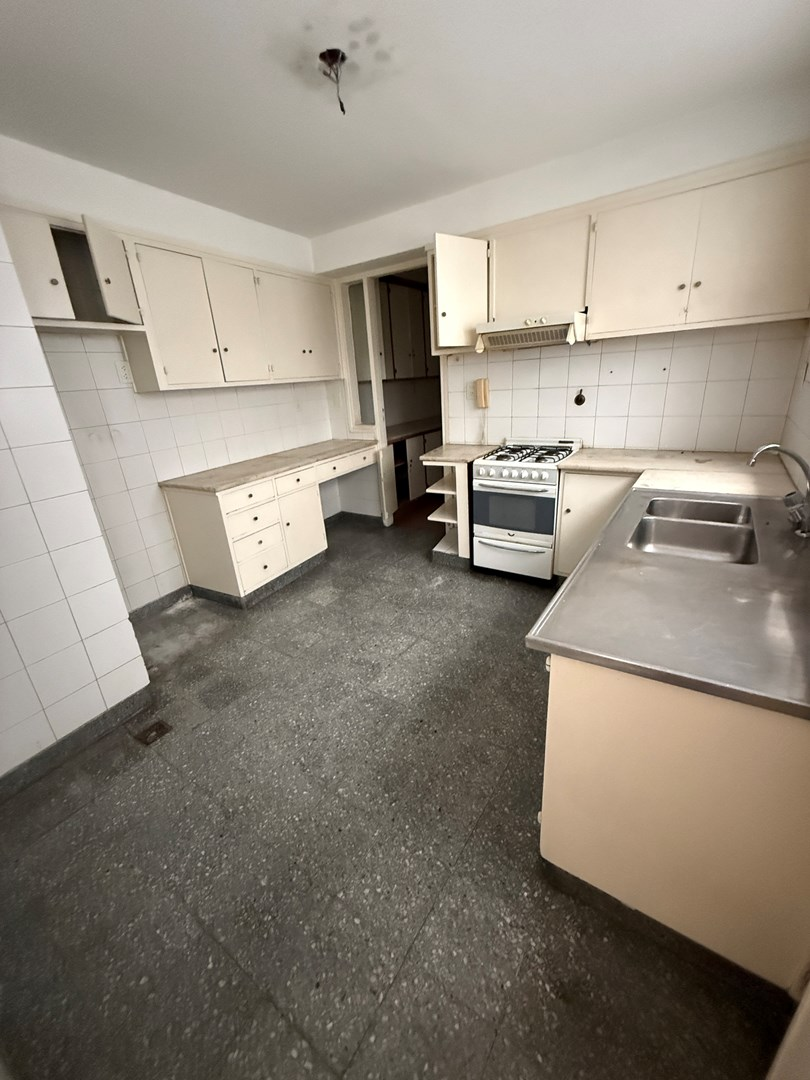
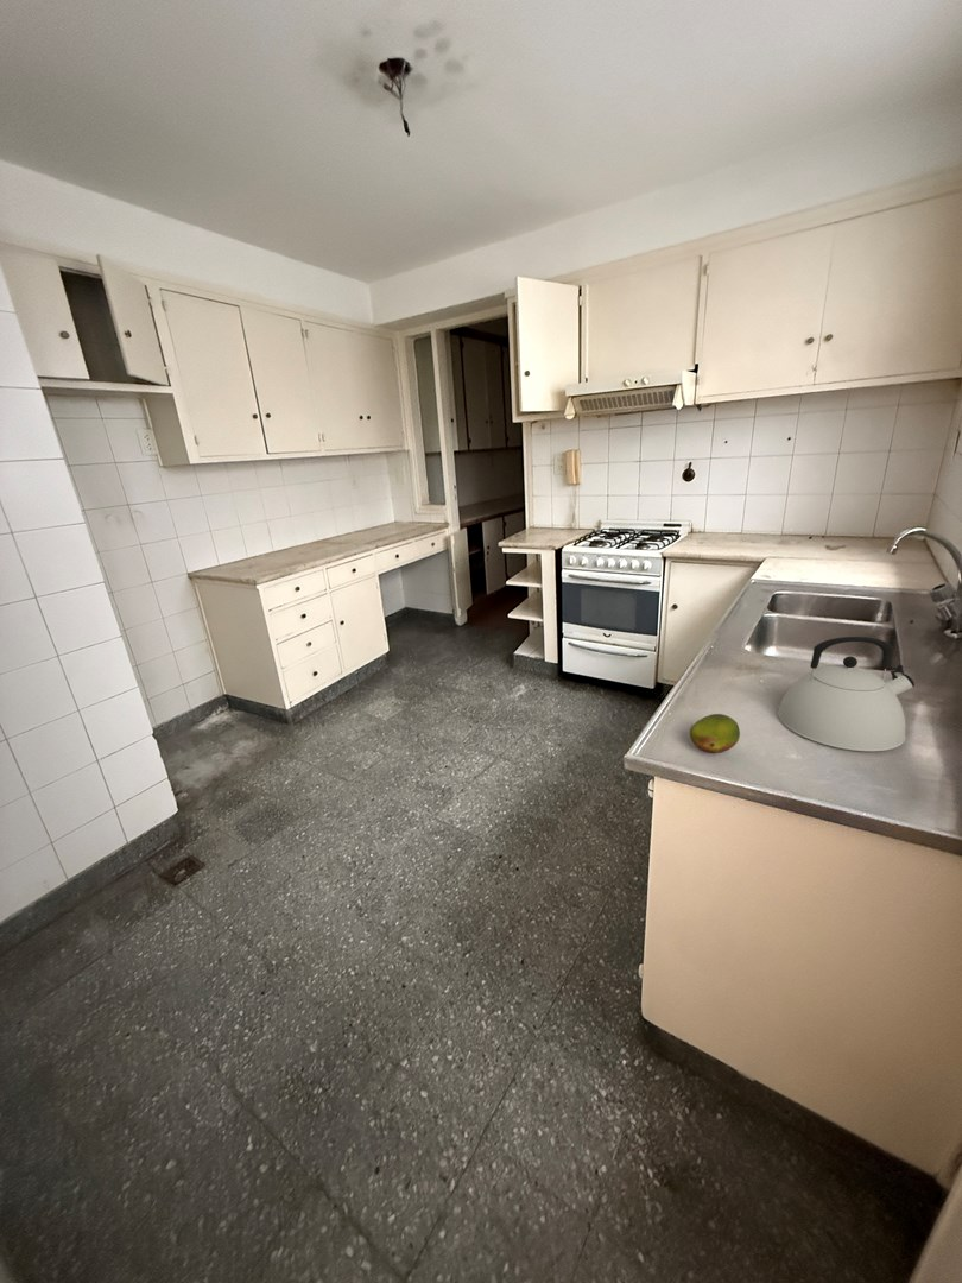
+ kettle (848, 681)
+ fruit (716, 732)
